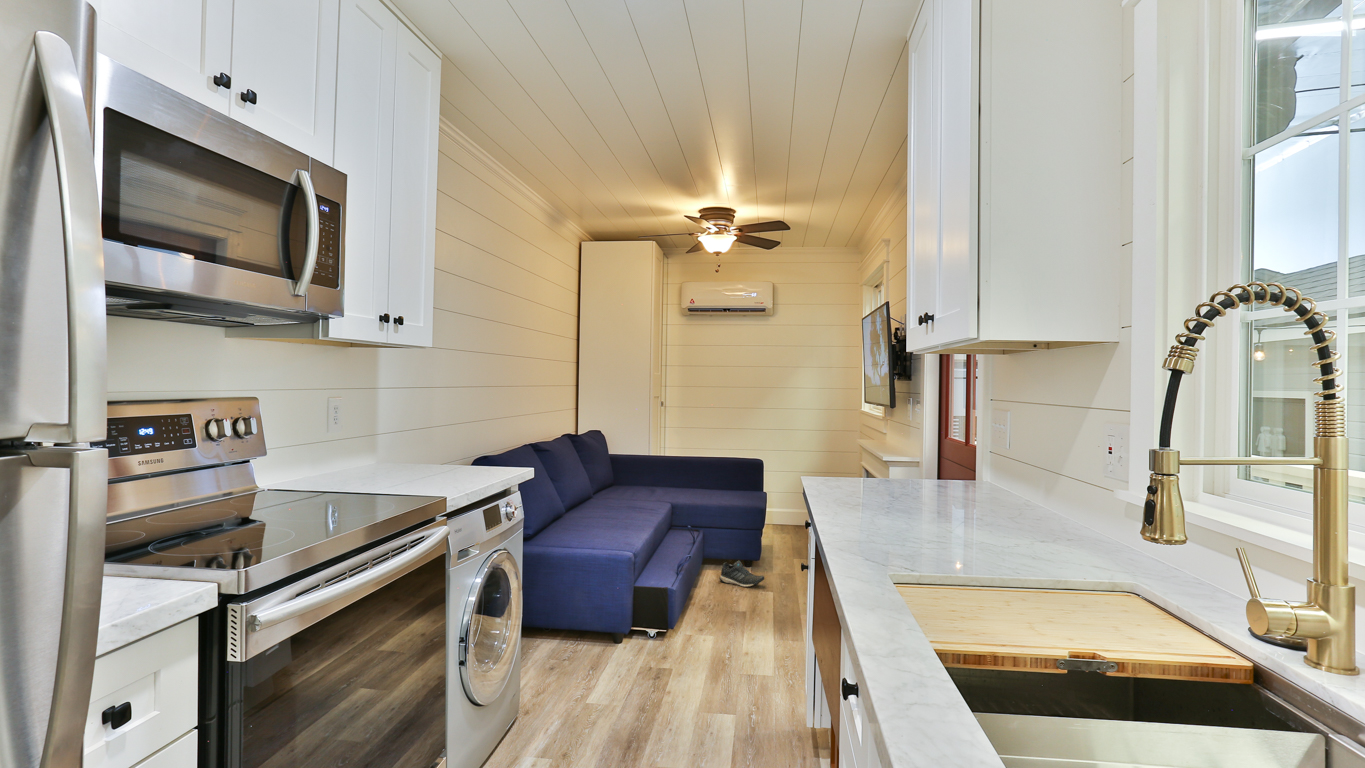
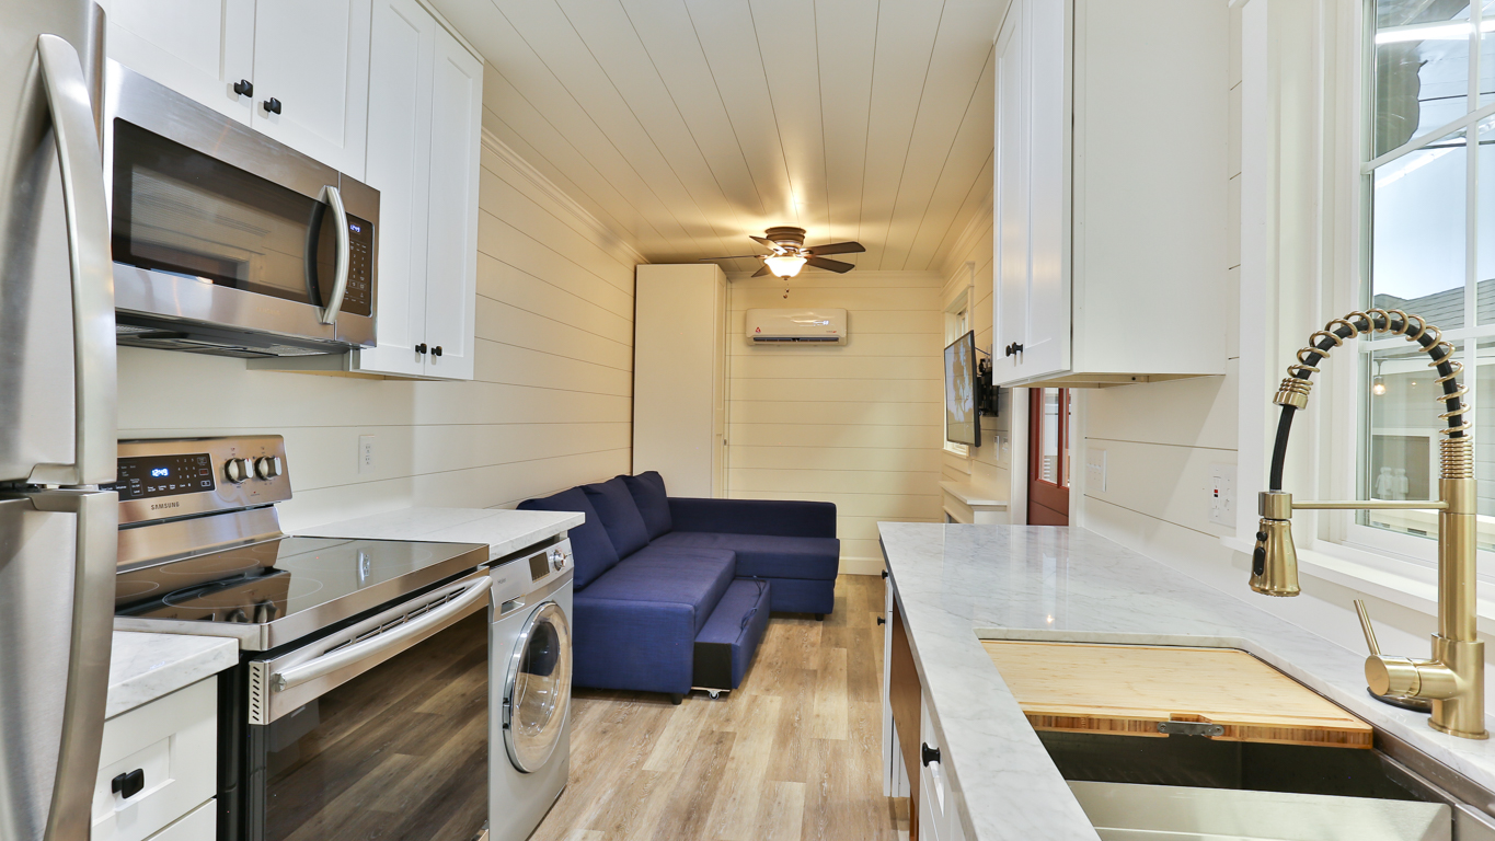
- shoe (741, 573)
